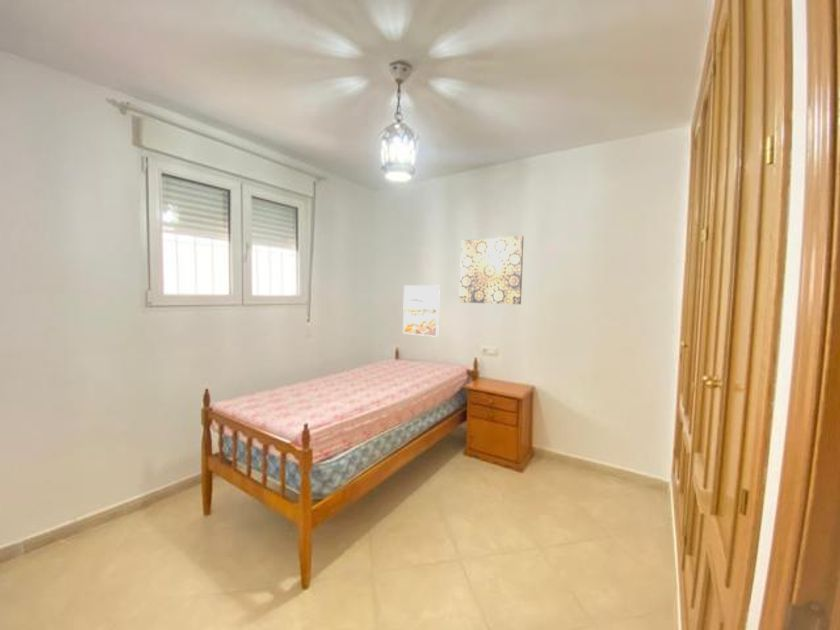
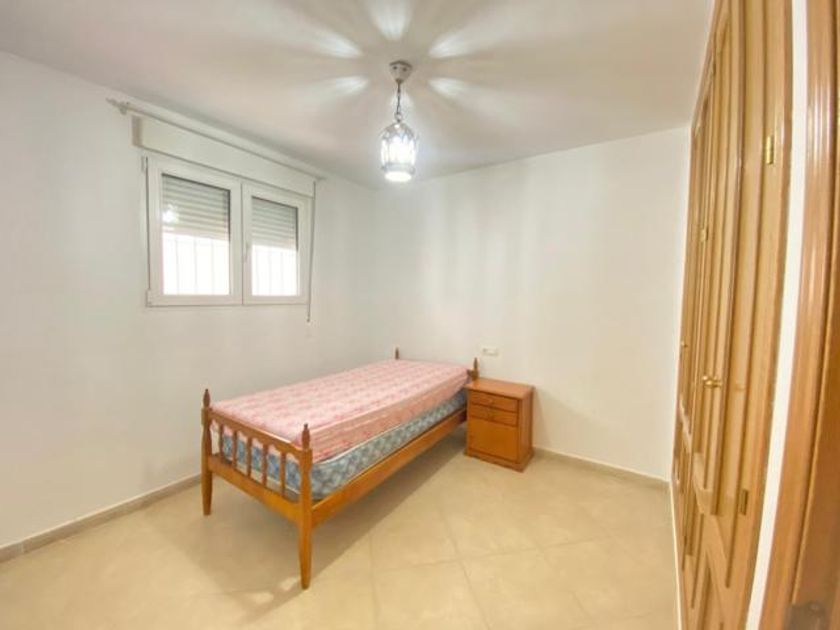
- wall art (489, 271)
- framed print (420, 310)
